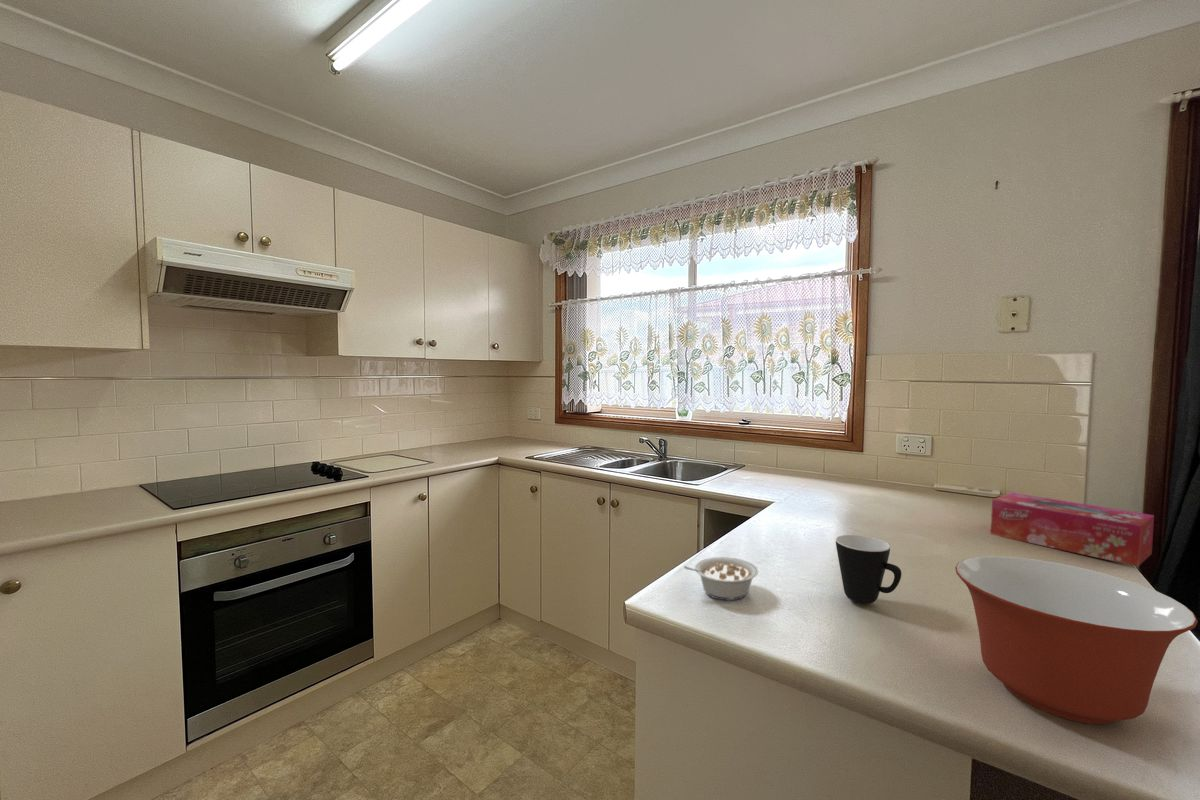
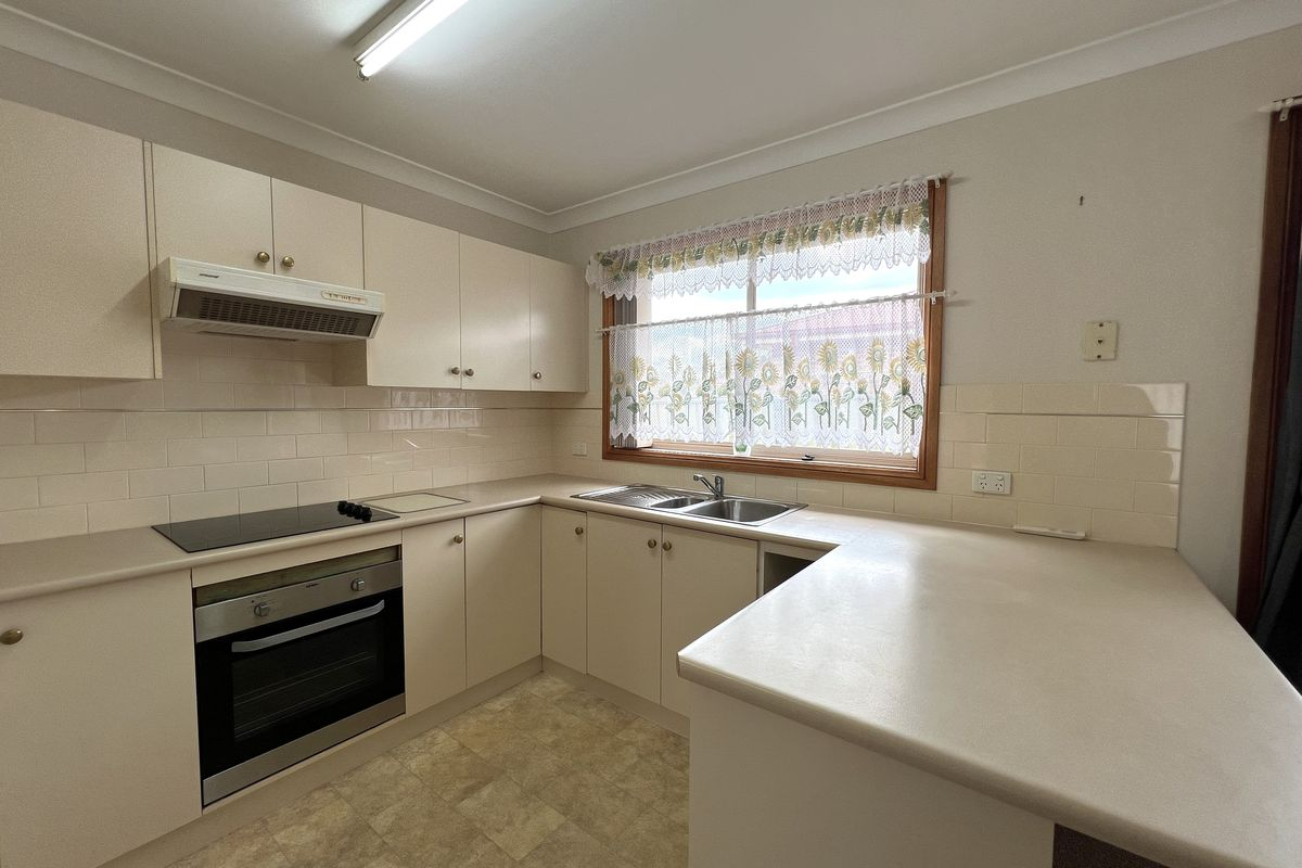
- mug (867, 573)
- mixing bowl (1059, 641)
- tissue box (1067, 525)
- legume (724, 578)
